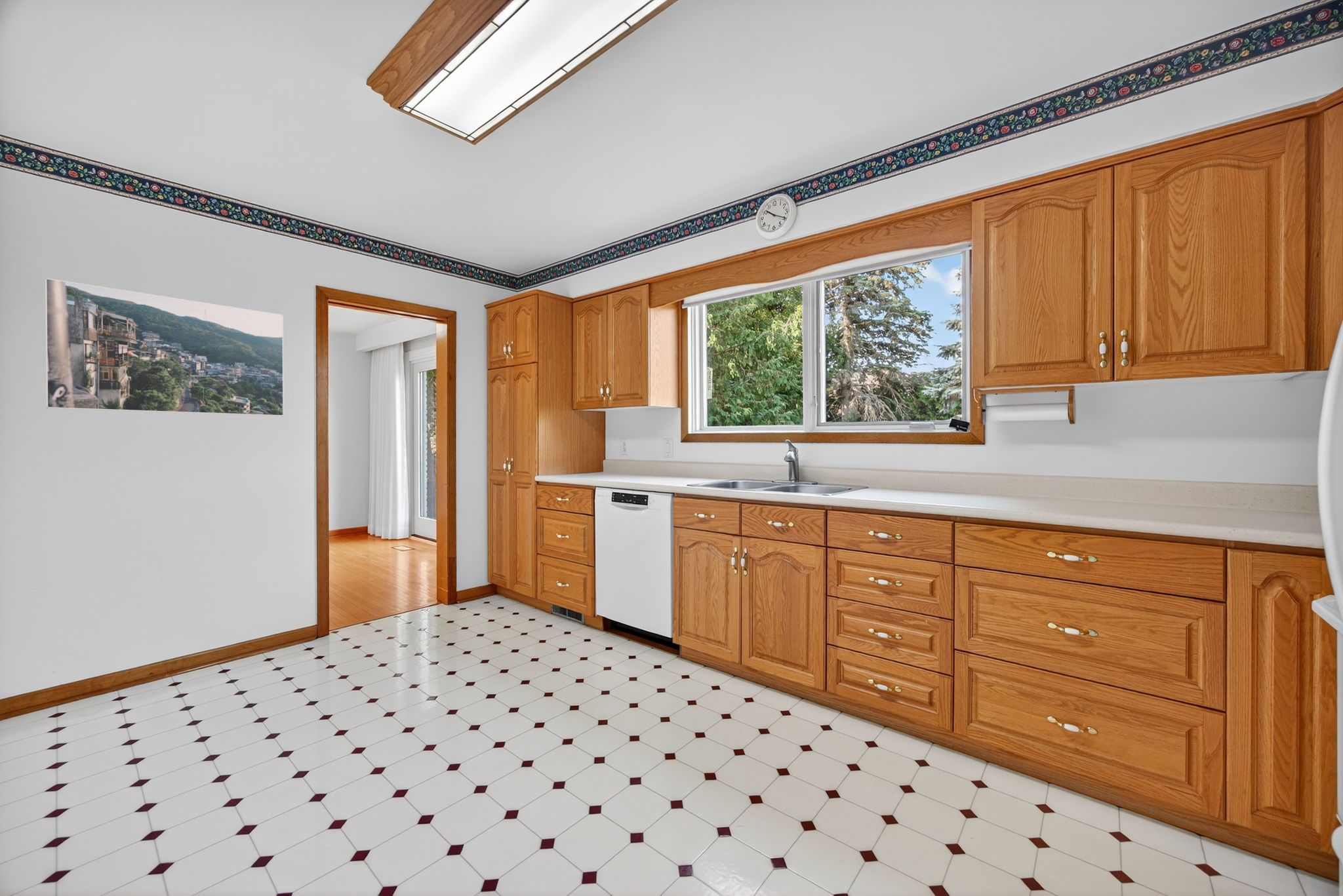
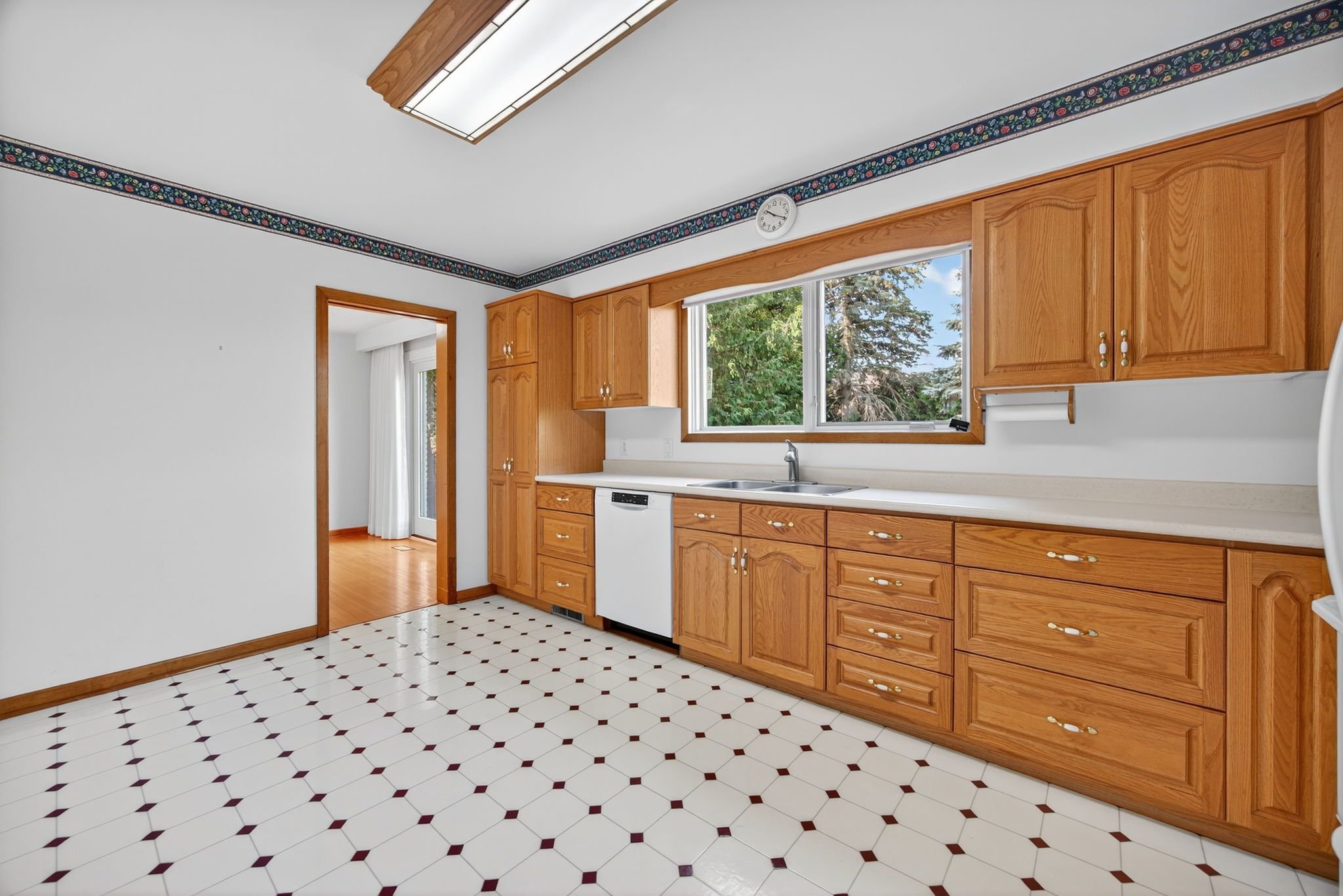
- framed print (179, 355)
